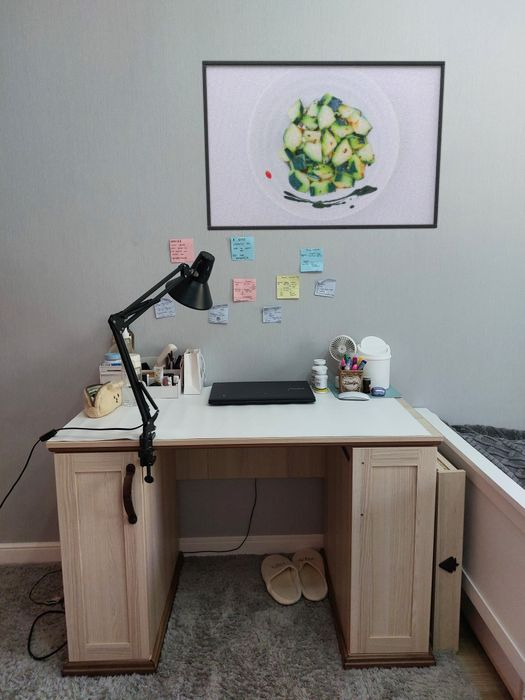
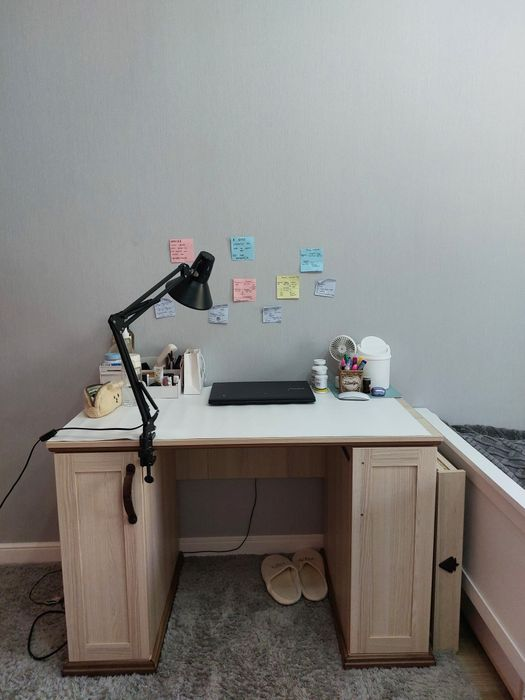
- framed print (323, 148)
